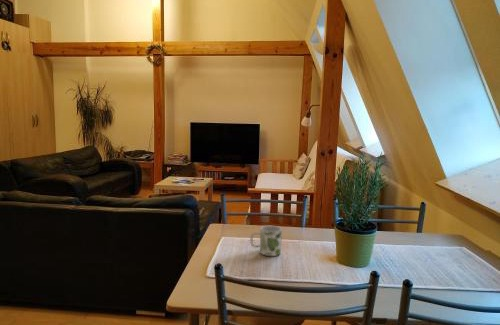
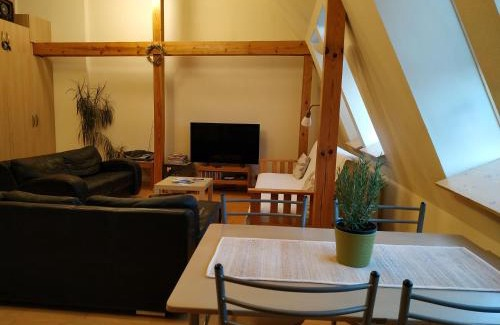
- mug (265, 240)
